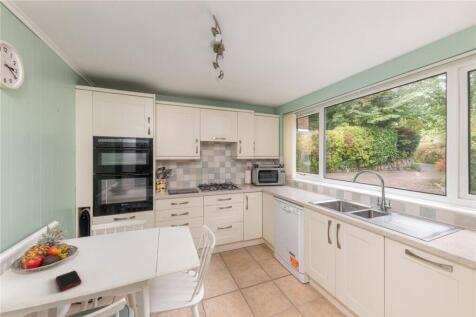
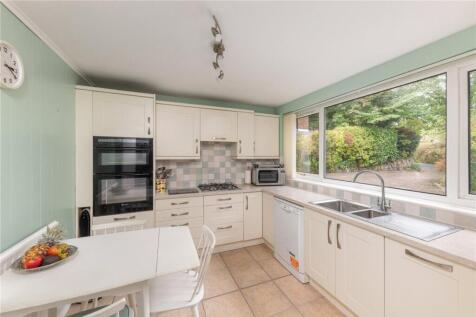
- cell phone (68, 280)
